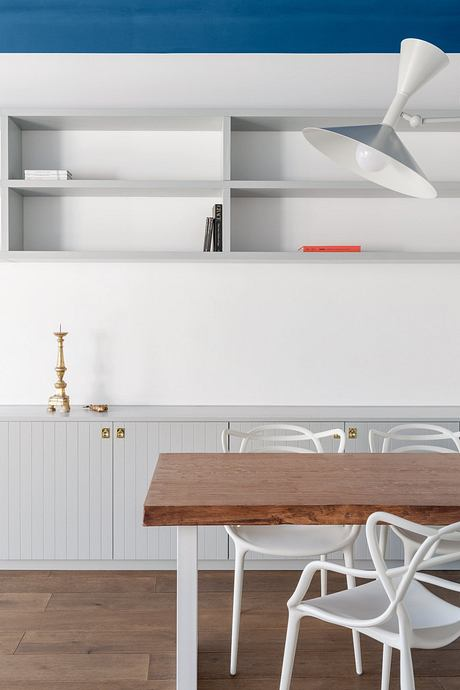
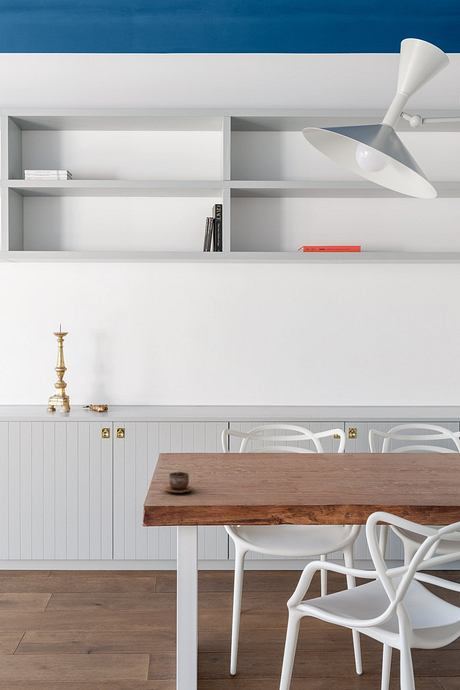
+ cup (179, 482)
